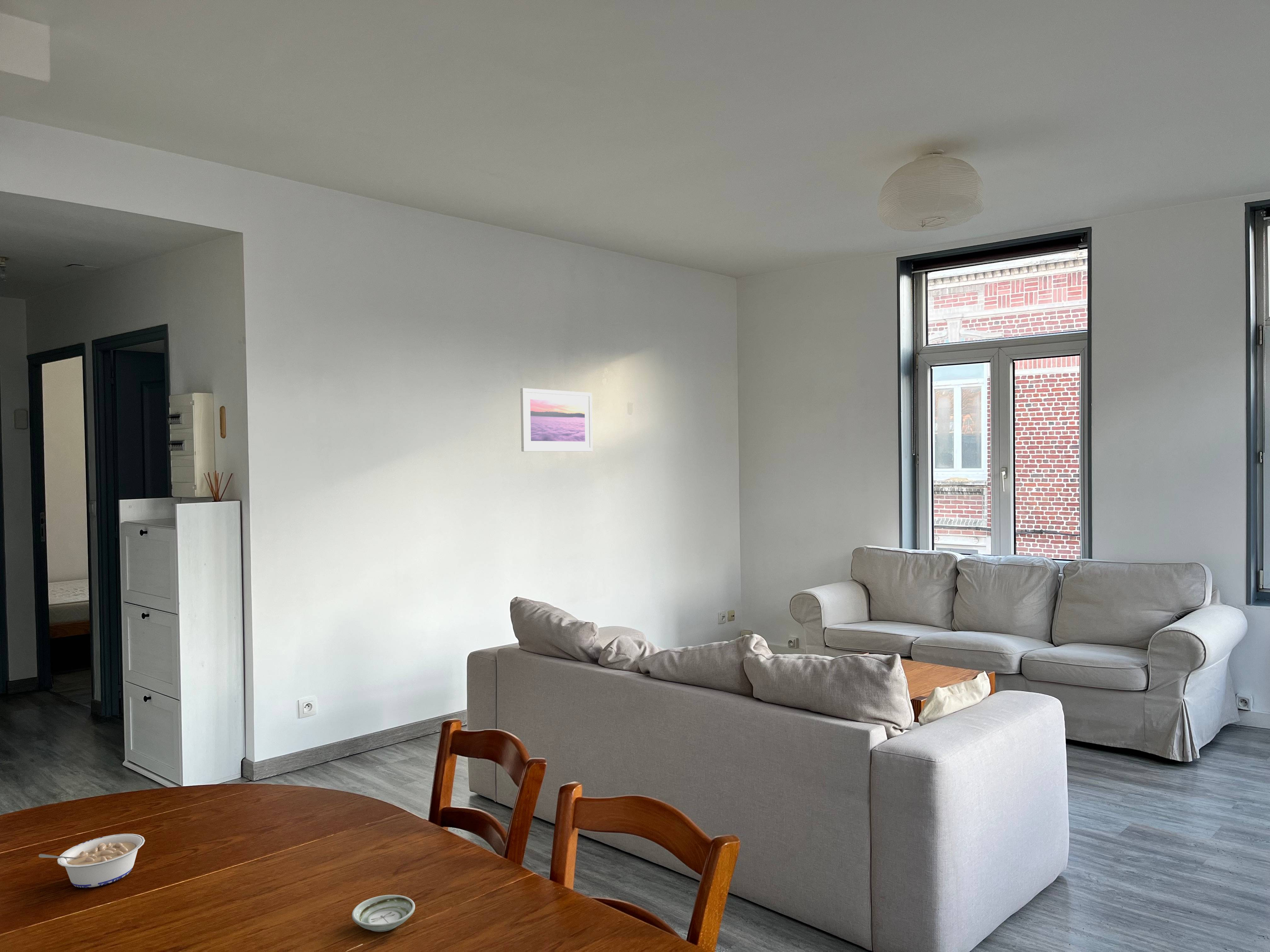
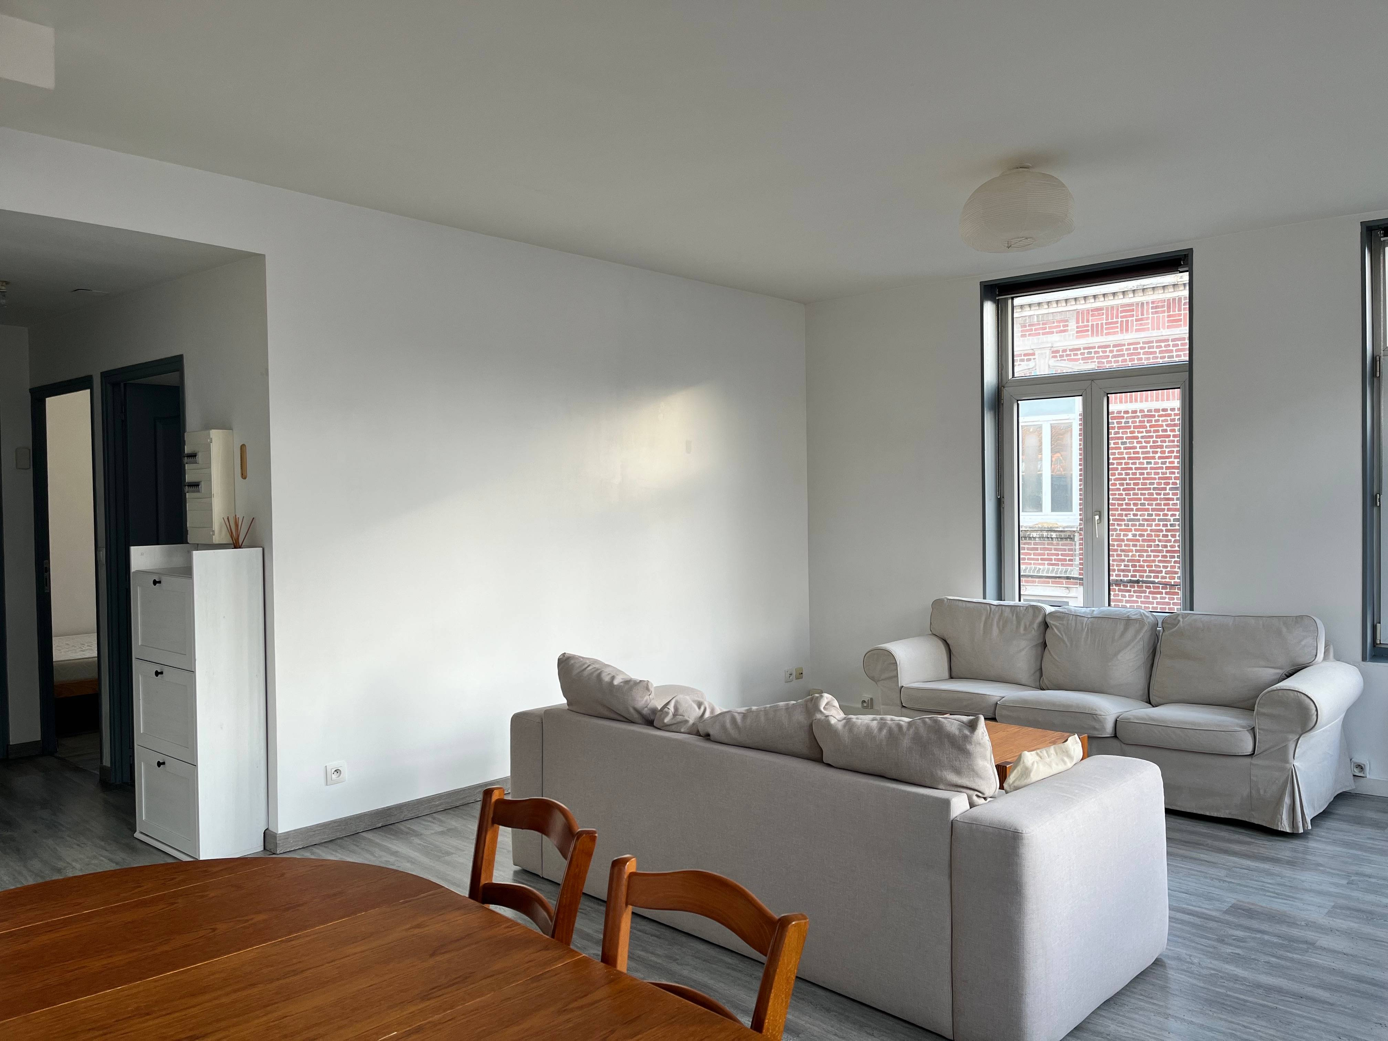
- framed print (558, 421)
- saucer (384, 916)
- legume (99, 861)
